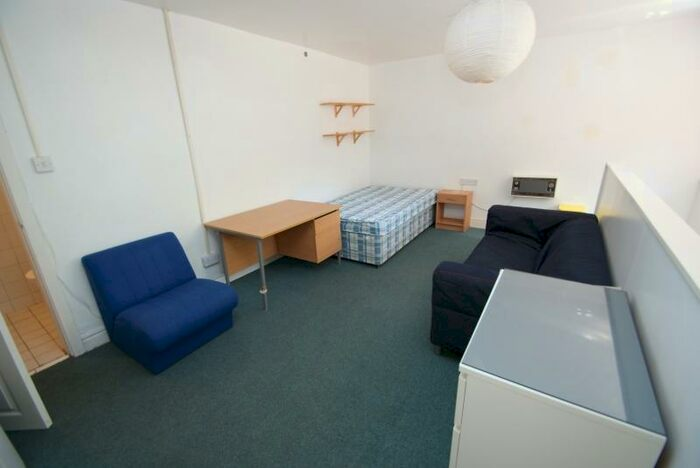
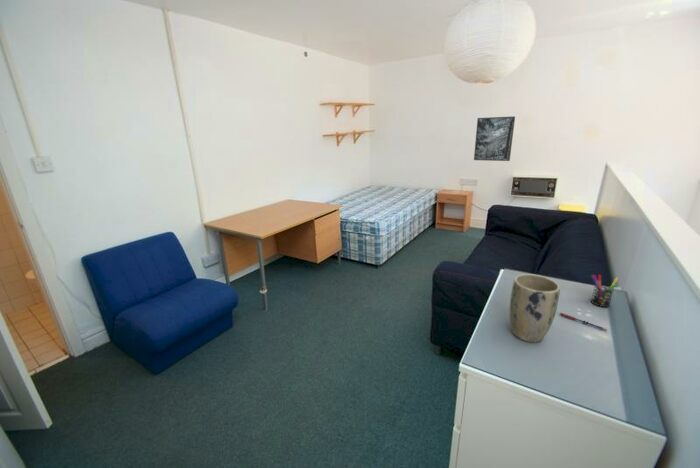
+ plant pot (531, 309)
+ pen holder (604, 290)
+ pen (582, 321)
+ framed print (493, 139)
